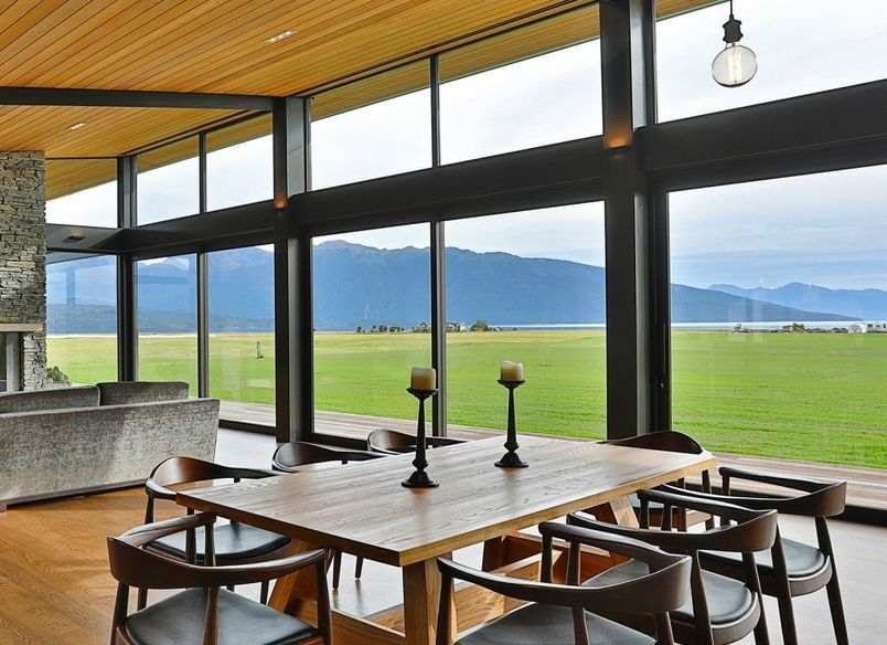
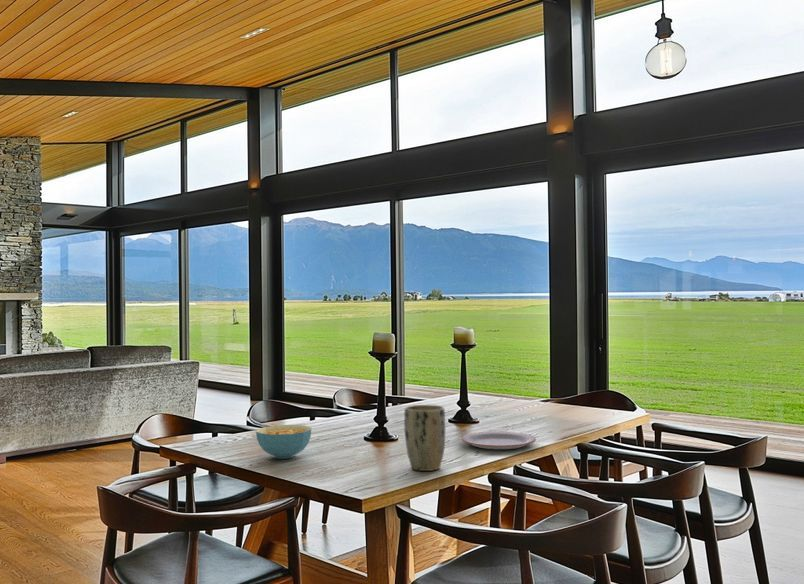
+ cereal bowl (284, 443)
+ plant pot (424, 437)
+ plate (498, 441)
